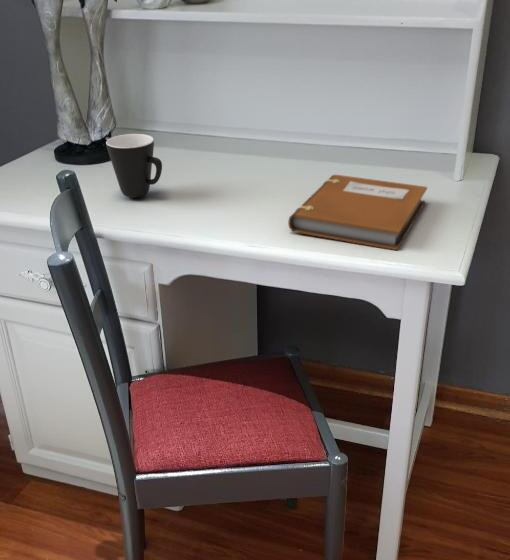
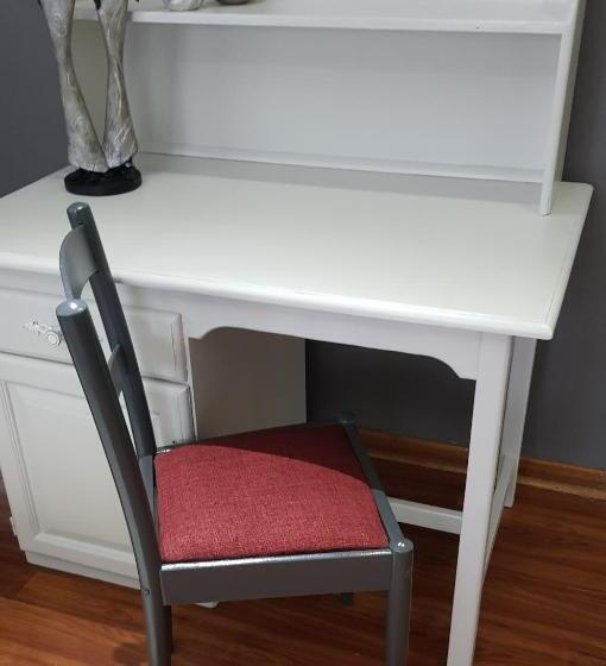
- notebook (361, 206)
- mug (137, 169)
